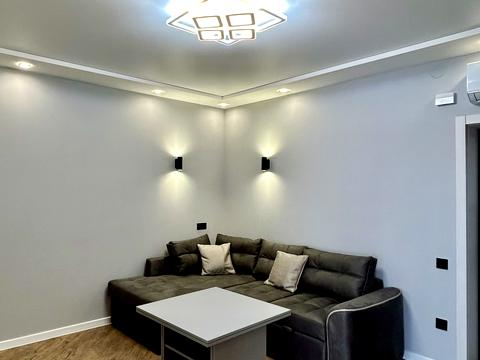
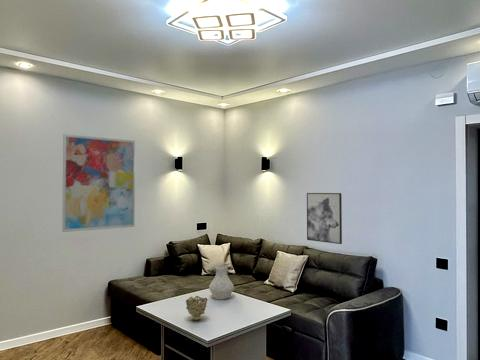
+ wall art (101, 183)
+ vase (221, 282)
+ wall art (323, 217)
+ decorative bowl (196, 309)
